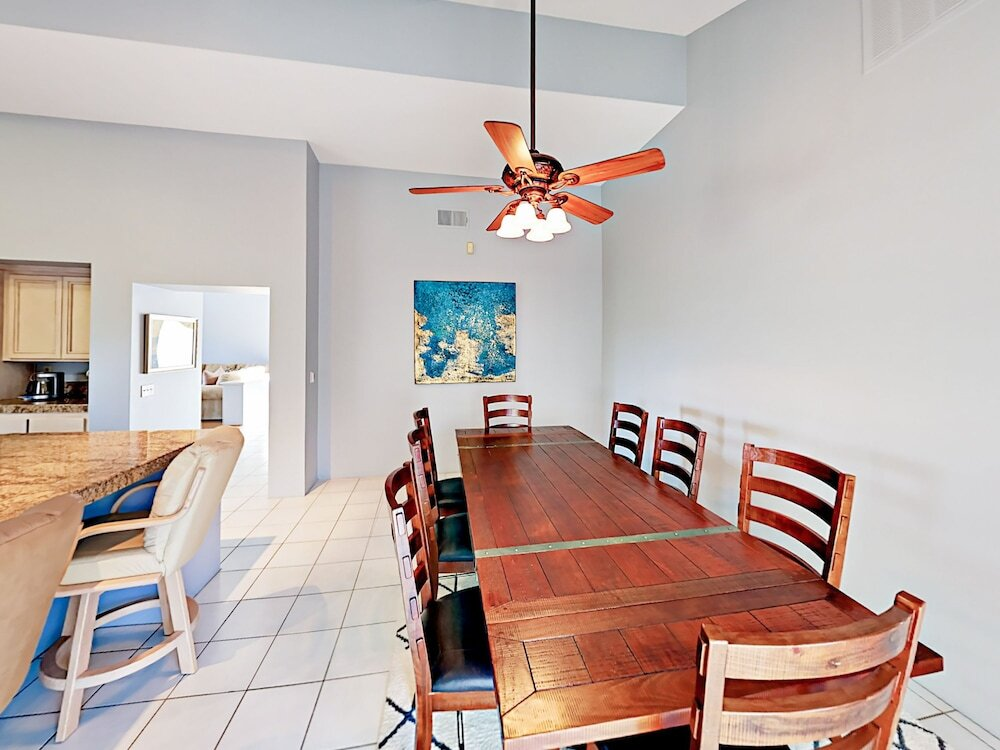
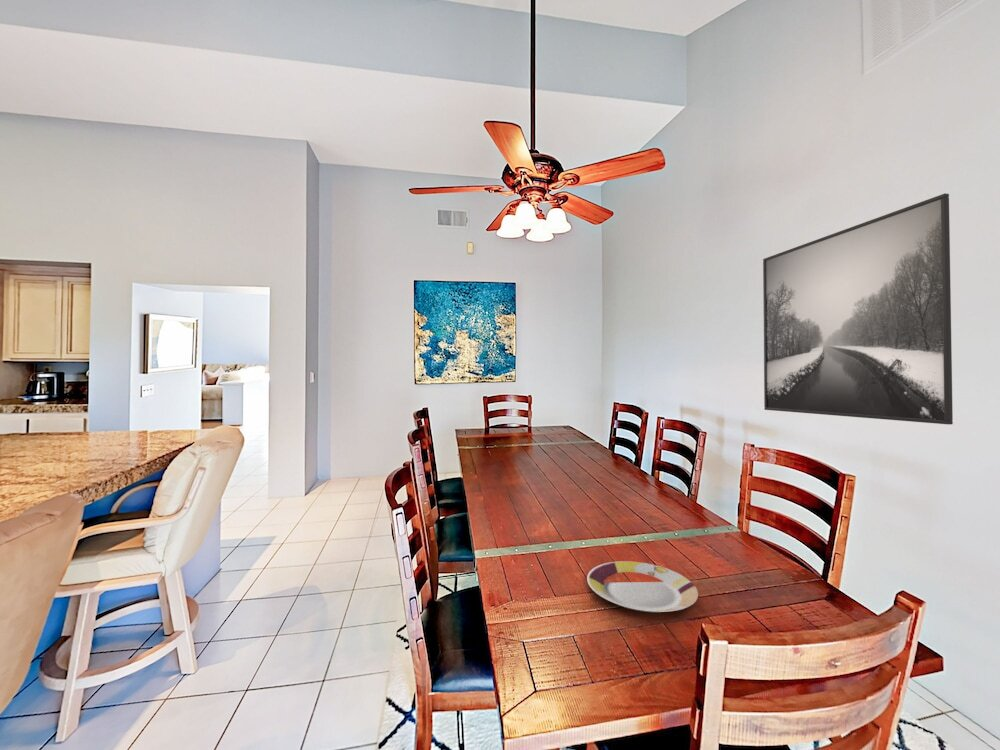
+ plate (640, 587)
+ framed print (837, 324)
